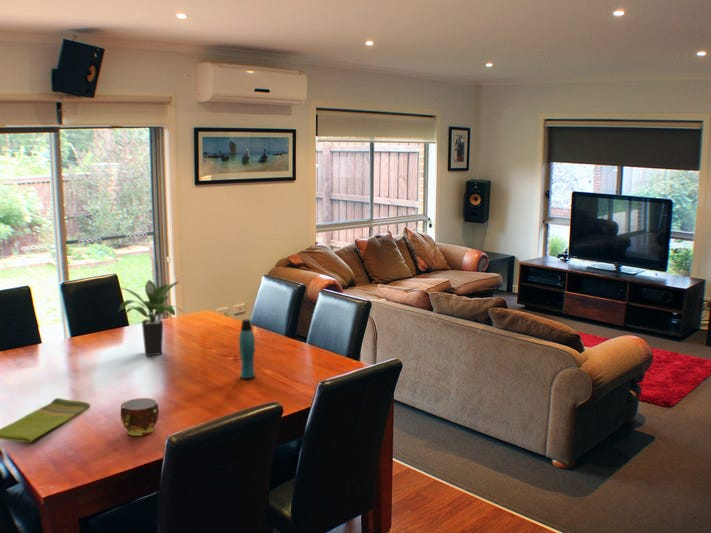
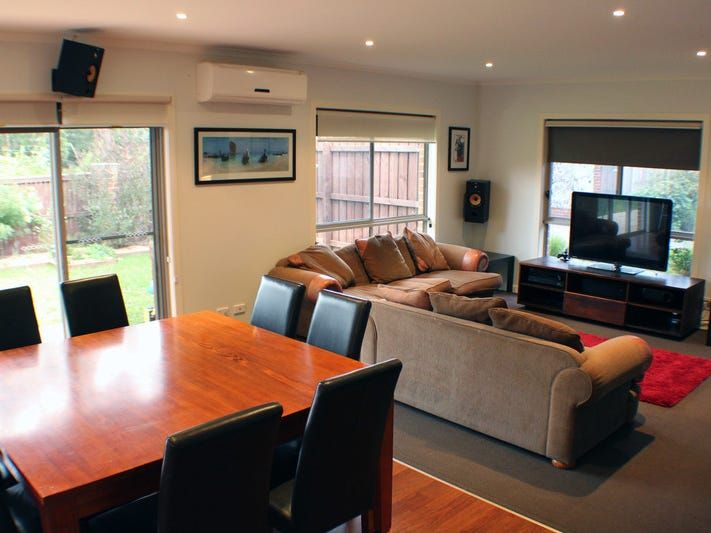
- potted plant (151, 317)
- bottle (247, 348)
- cup (139, 418)
- dish towel (44, 418)
